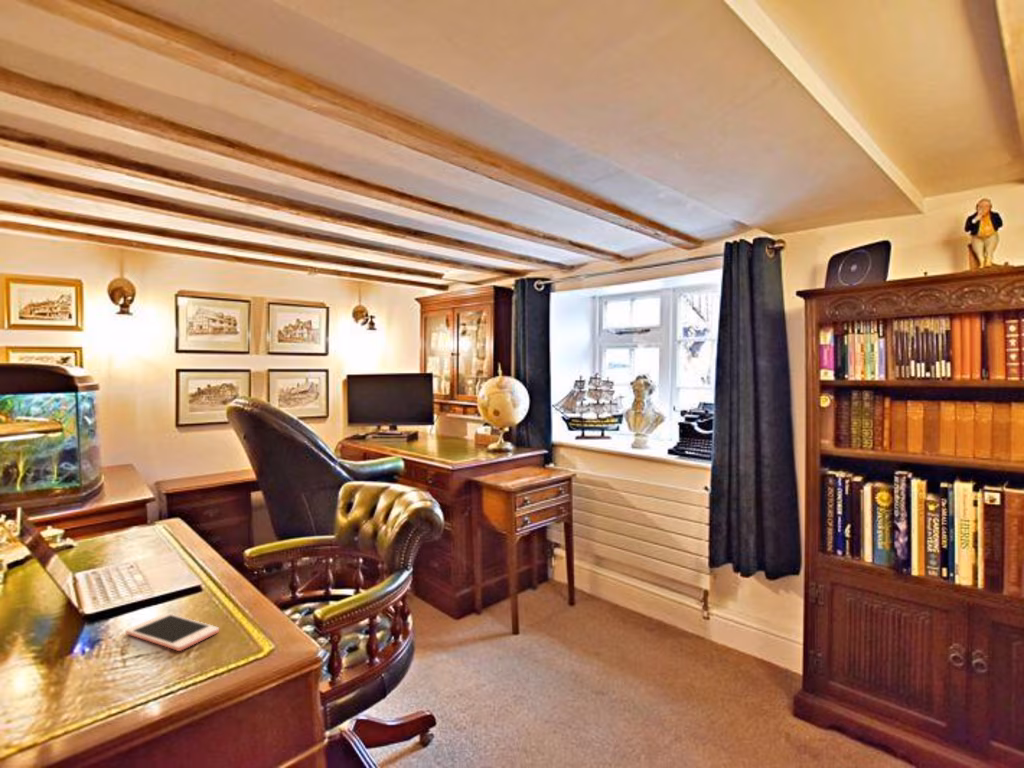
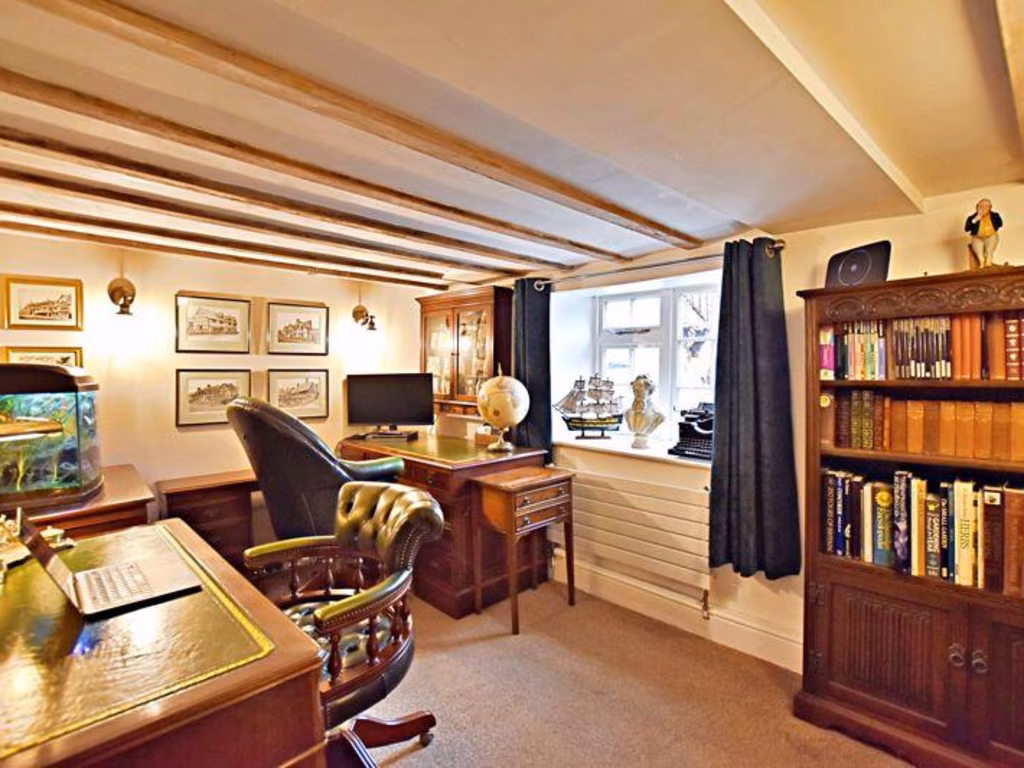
- cell phone (172, 630)
